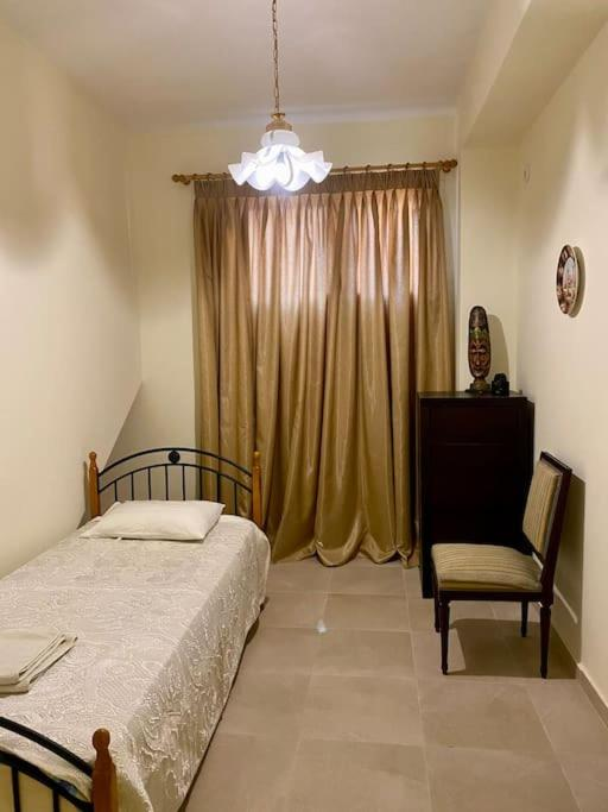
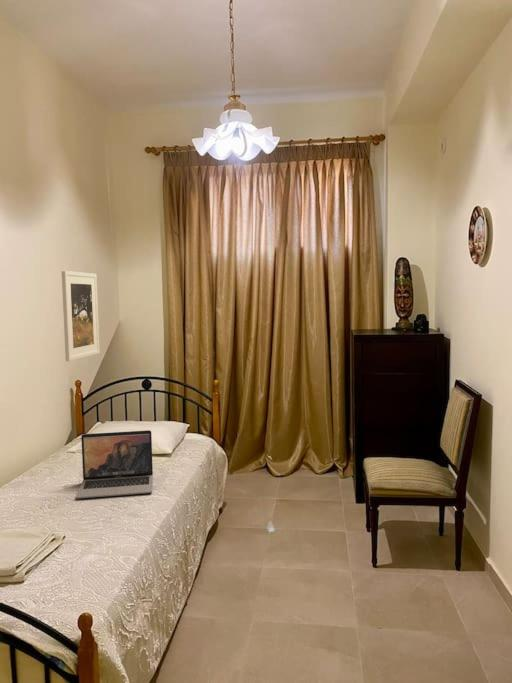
+ laptop (115, 463)
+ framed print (81, 315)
